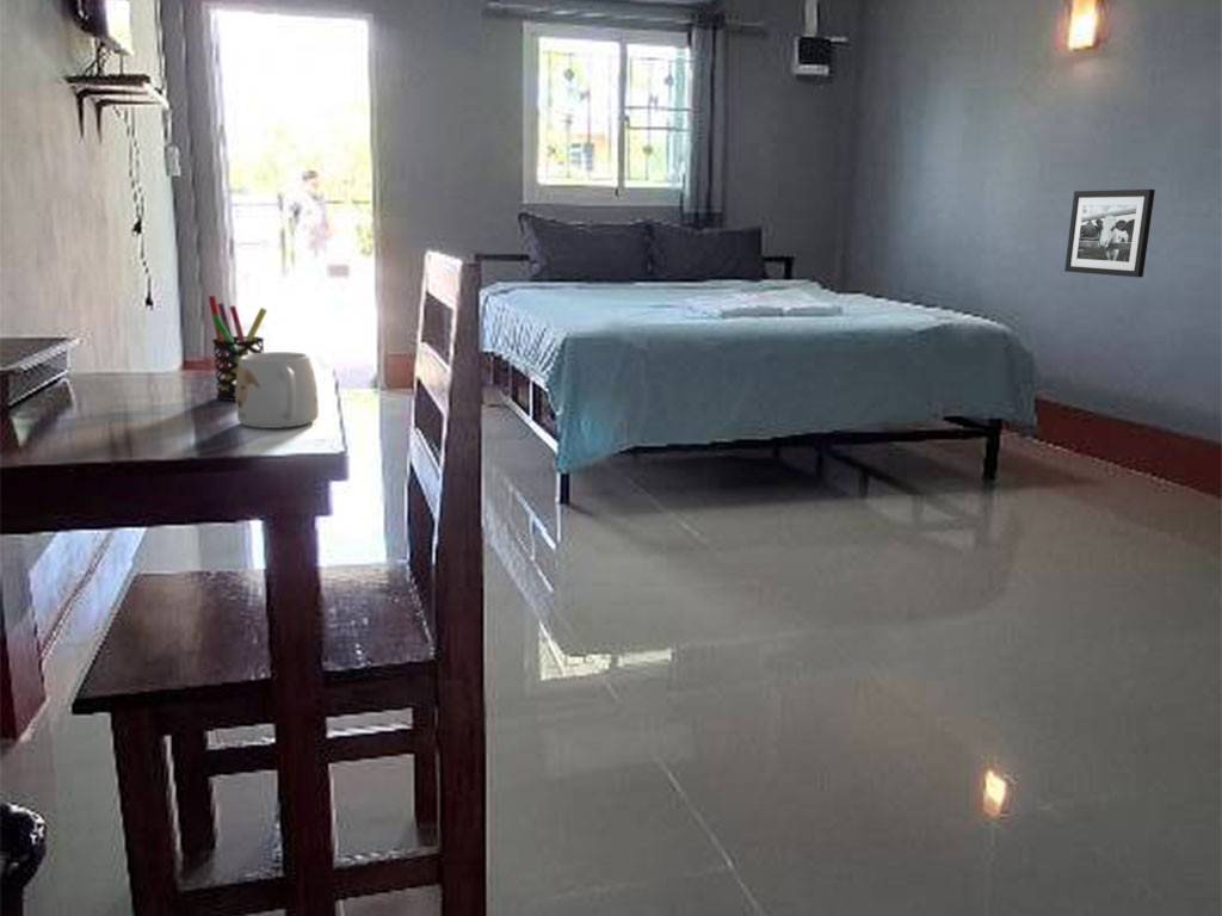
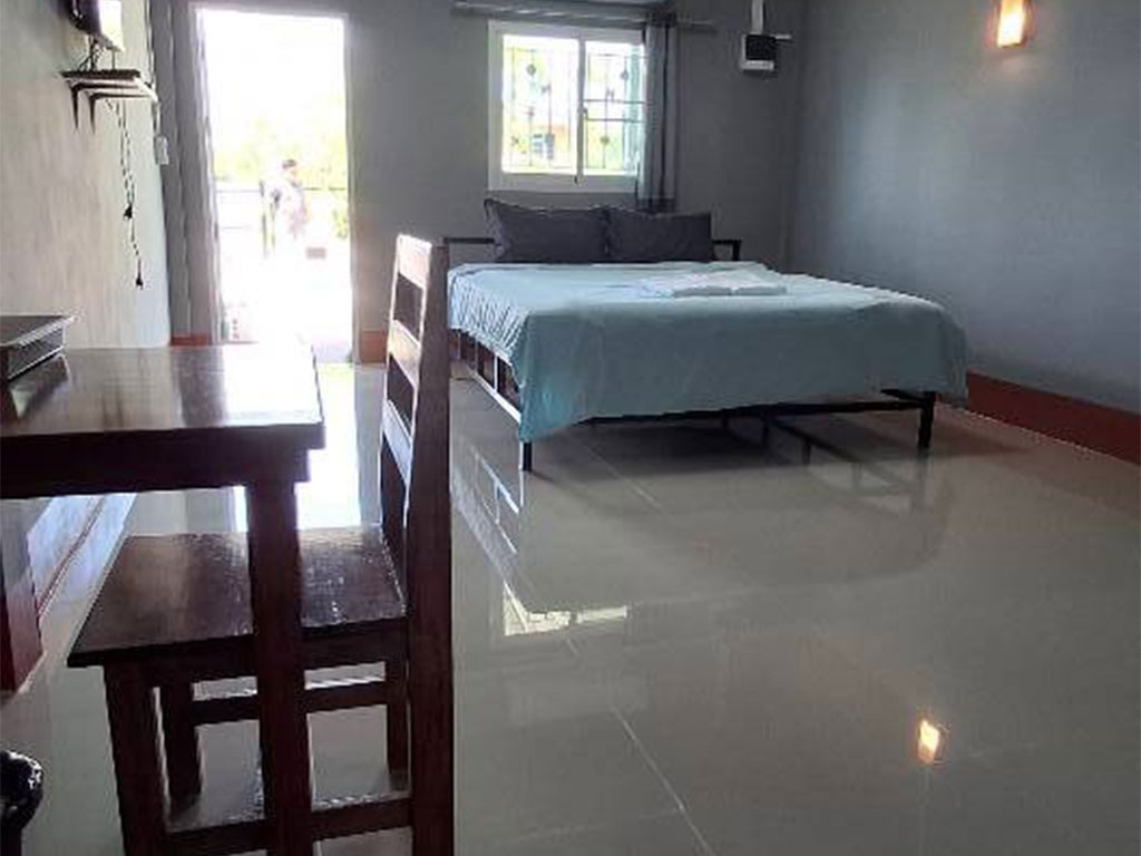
- pen holder (233, 347)
- picture frame (1106, 233)
- mug (279, 391)
